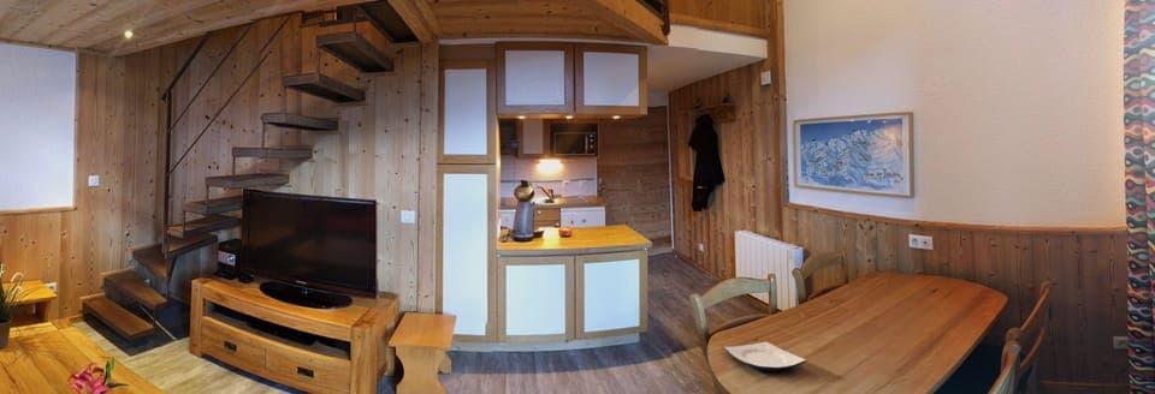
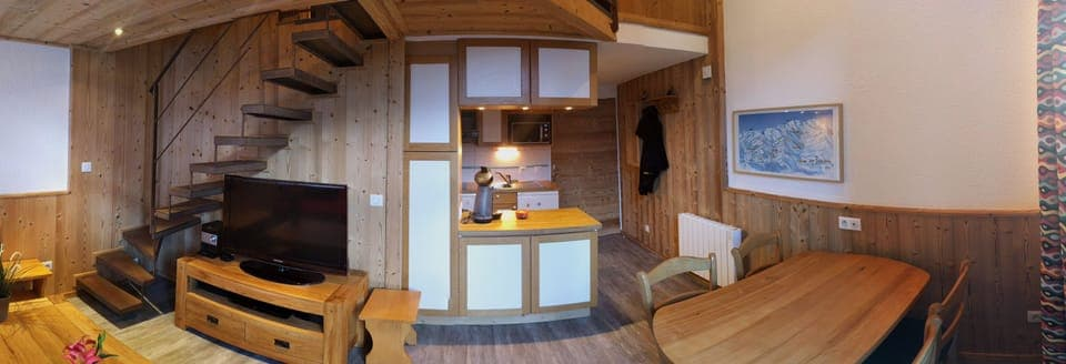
- plate (763, 357)
